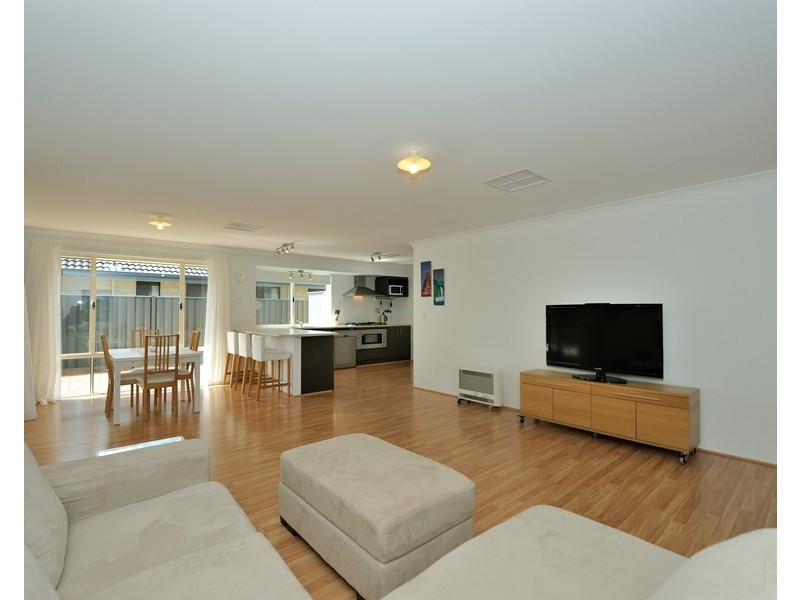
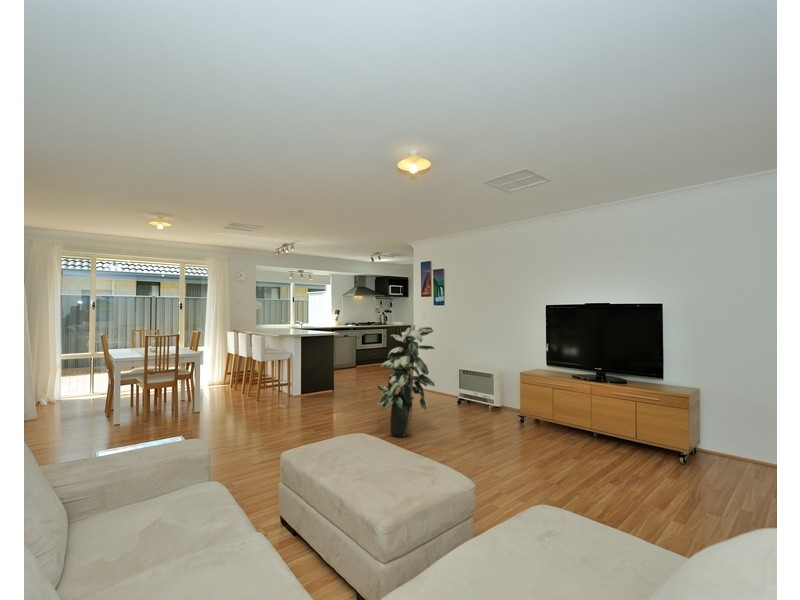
+ indoor plant (404, 378)
